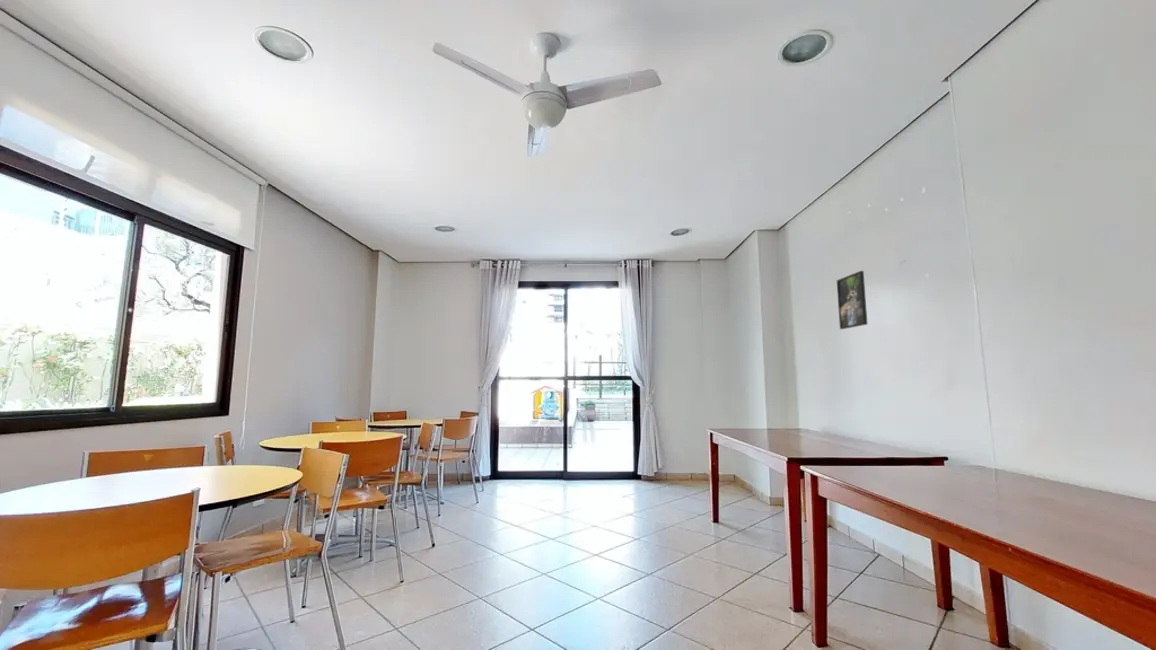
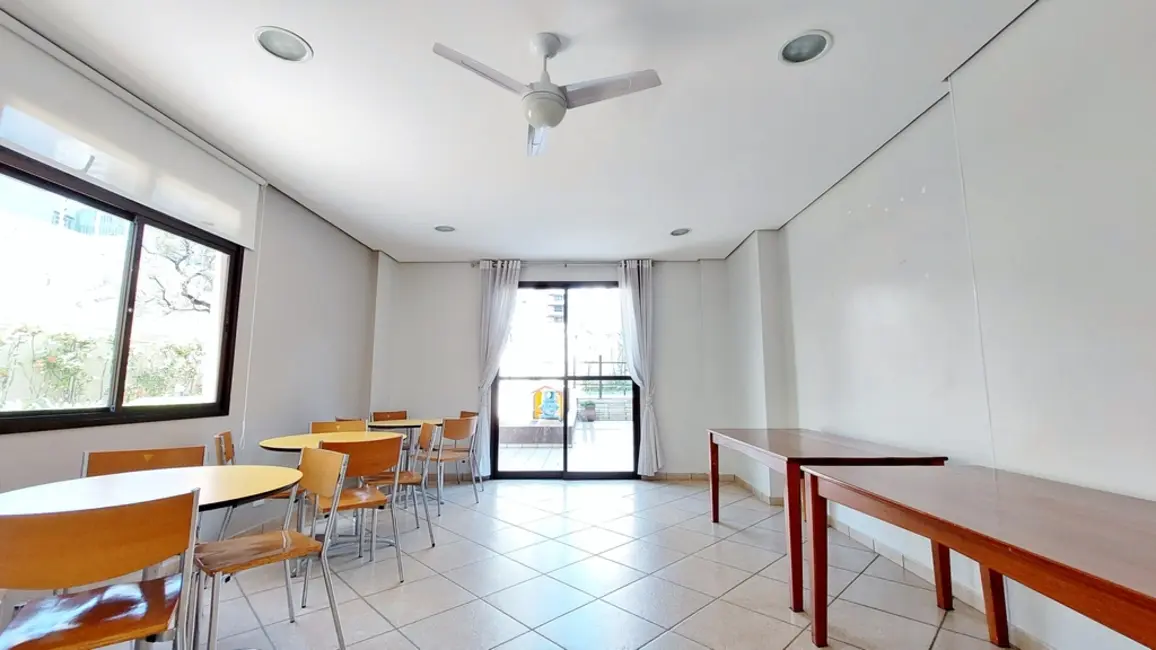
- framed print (851, 301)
